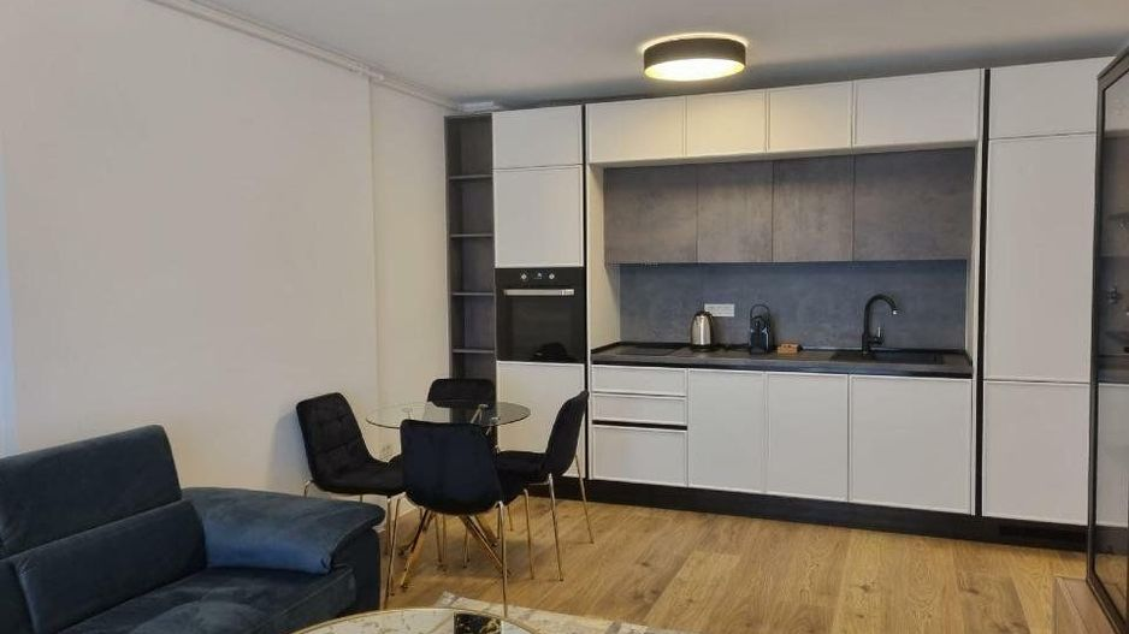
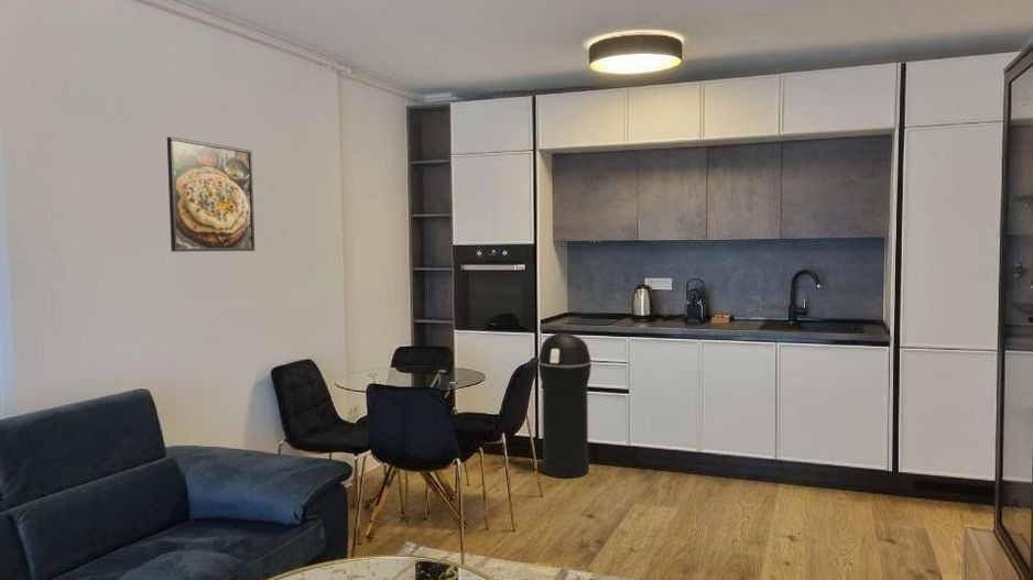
+ trash can (564, 402)
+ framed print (214, 197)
